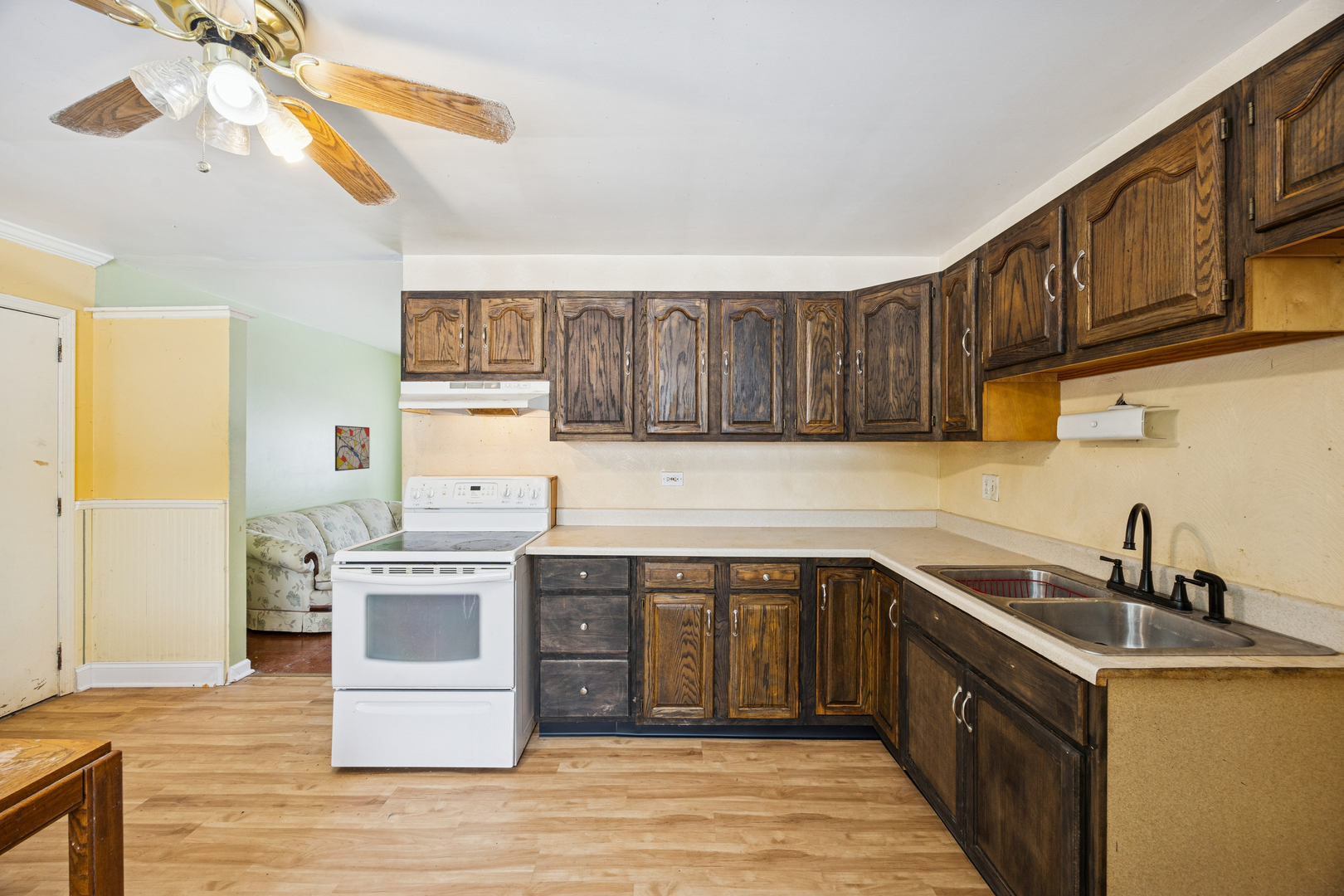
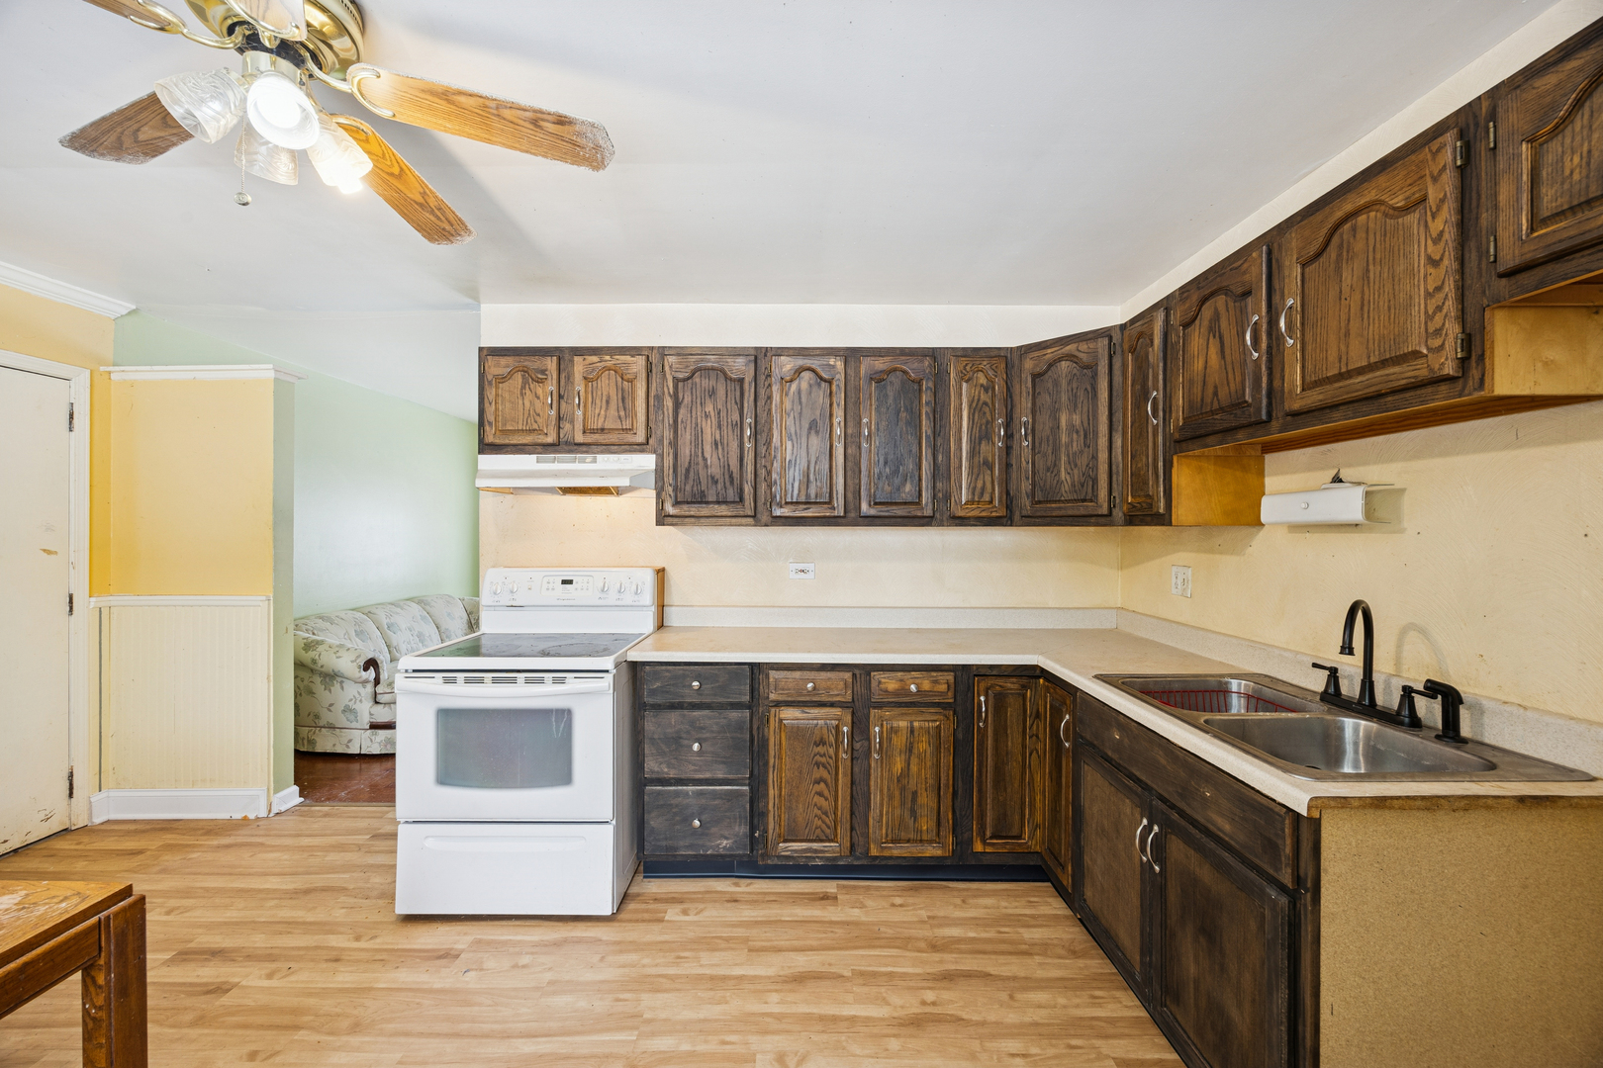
- wall art (353, 448)
